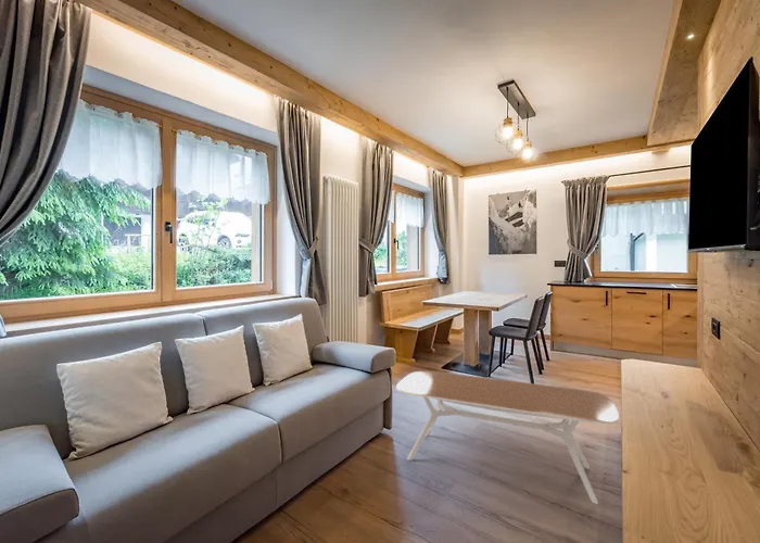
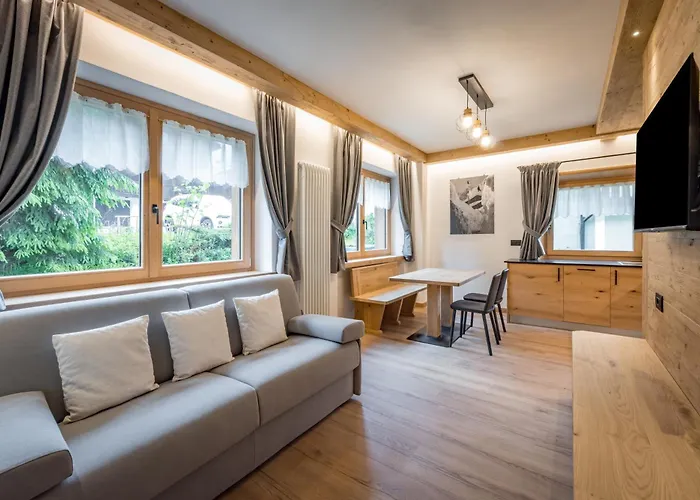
- coffee table (497, 421)
